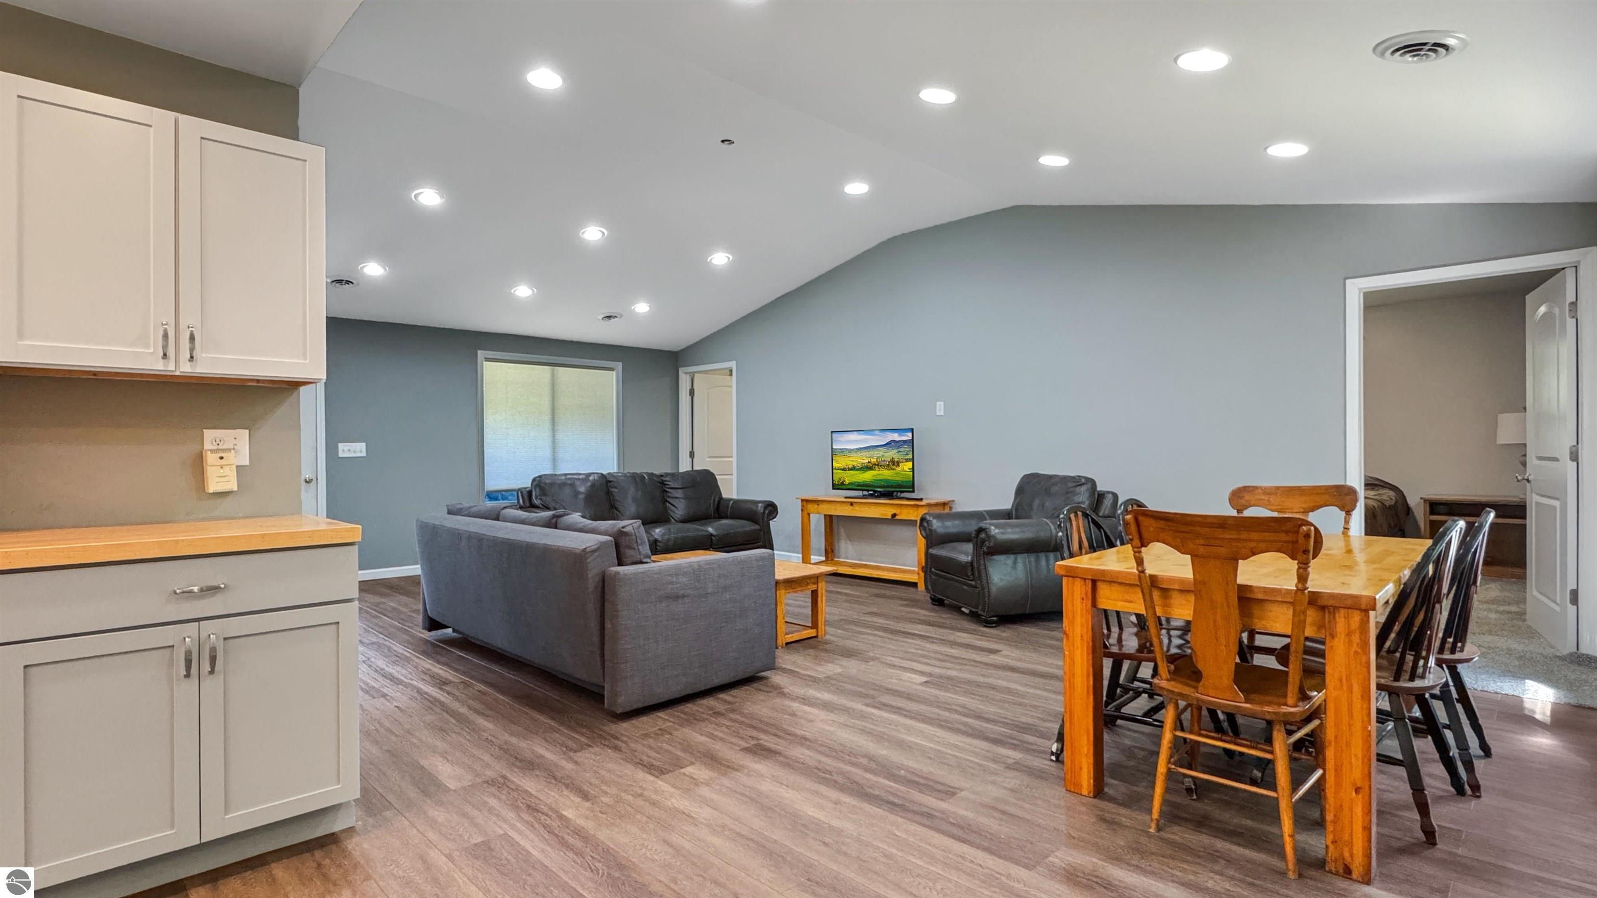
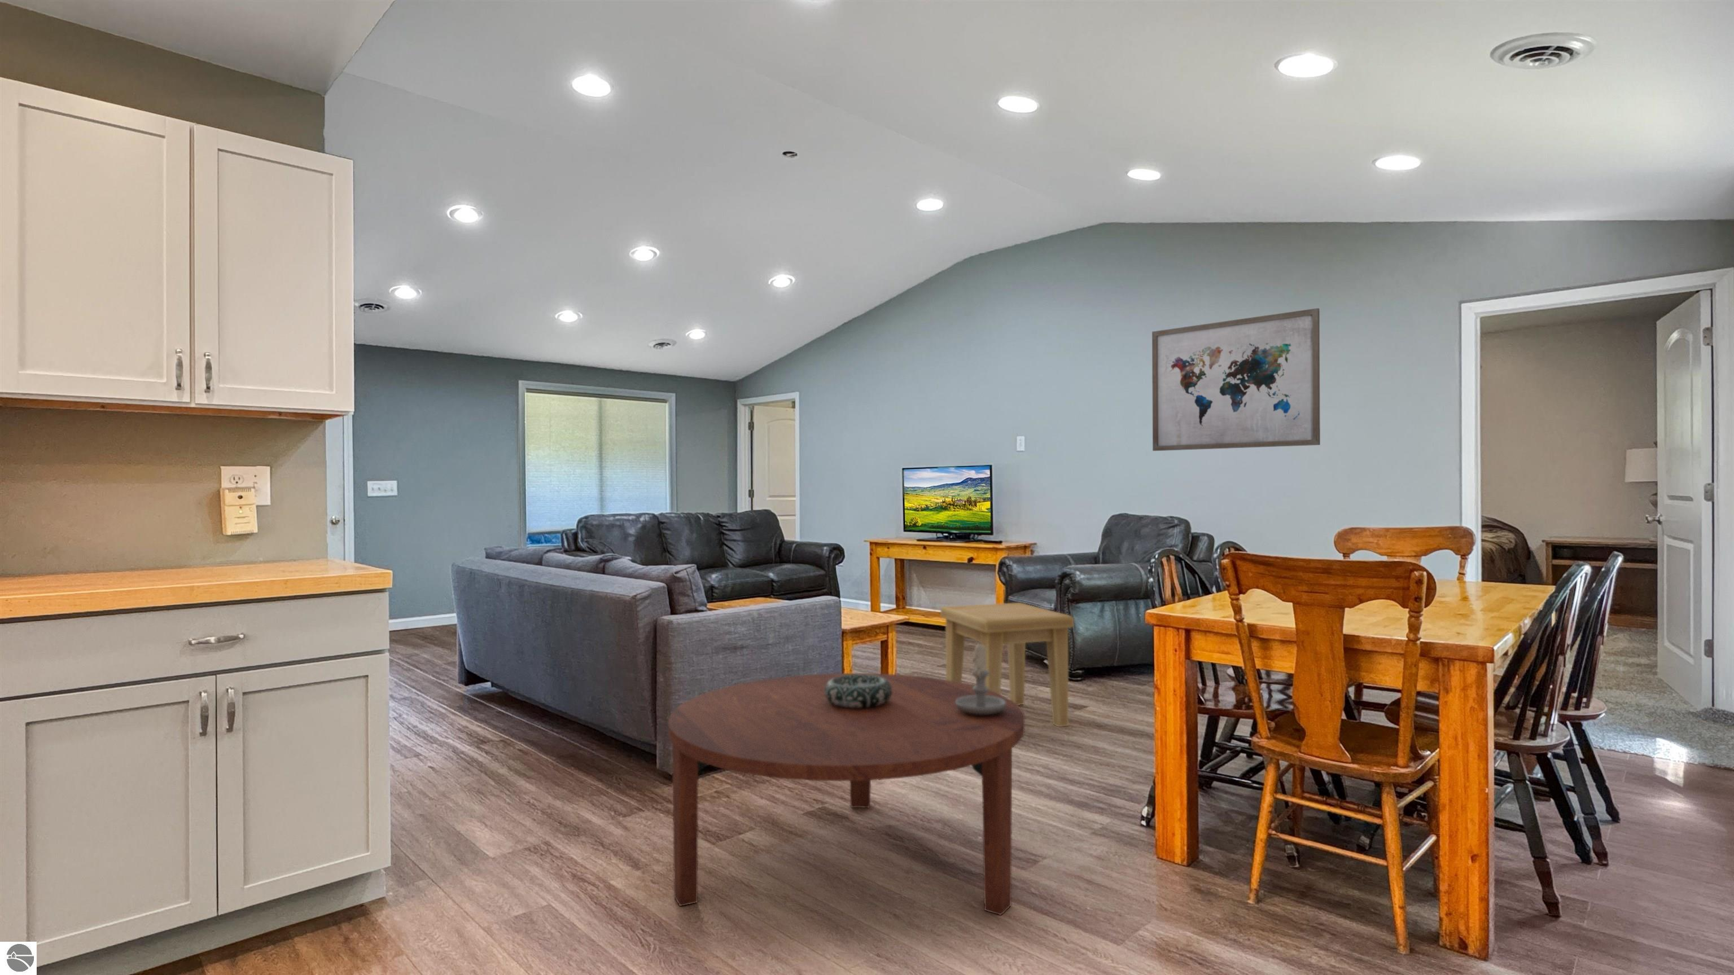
+ coffee table (850, 787)
+ decorative bowl (857, 690)
+ wall art (1230, 385)
+ candle (980, 675)
+ side table (1002, 663)
